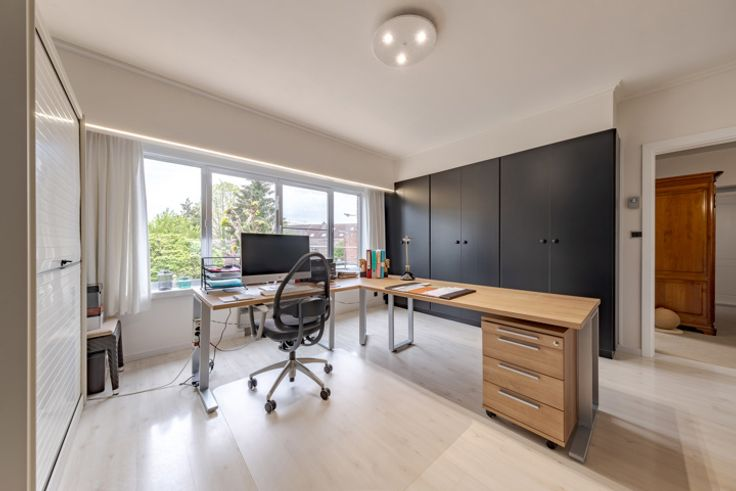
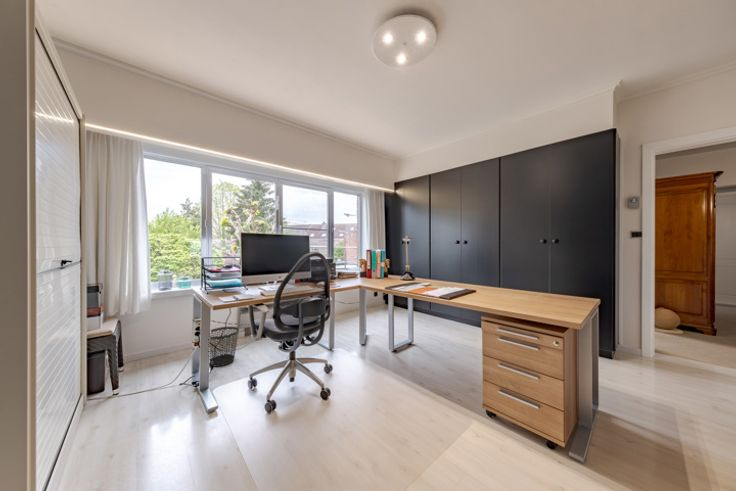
+ wastebasket (222, 346)
